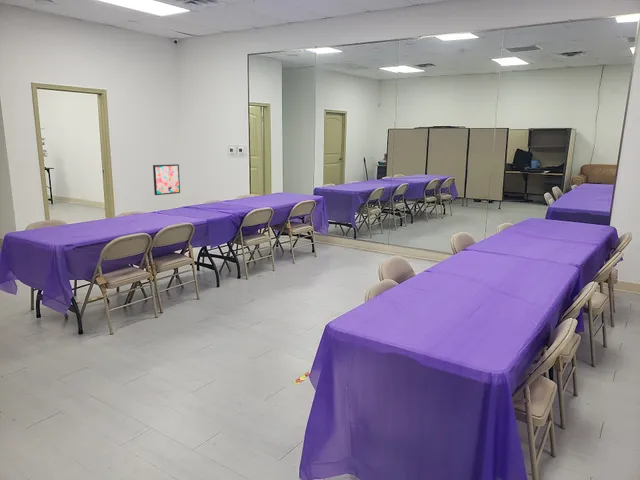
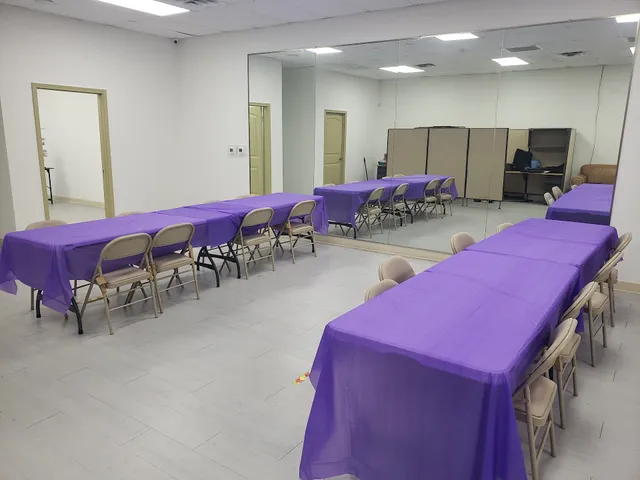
- wall art (166, 179)
